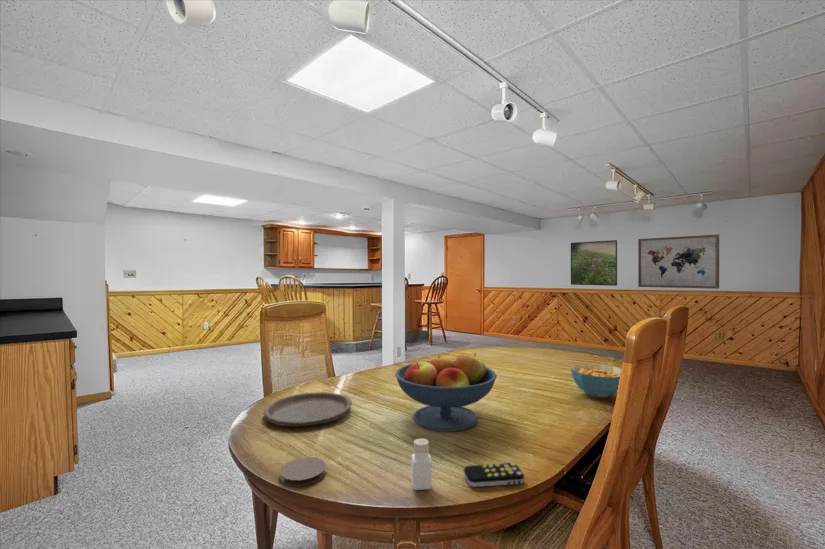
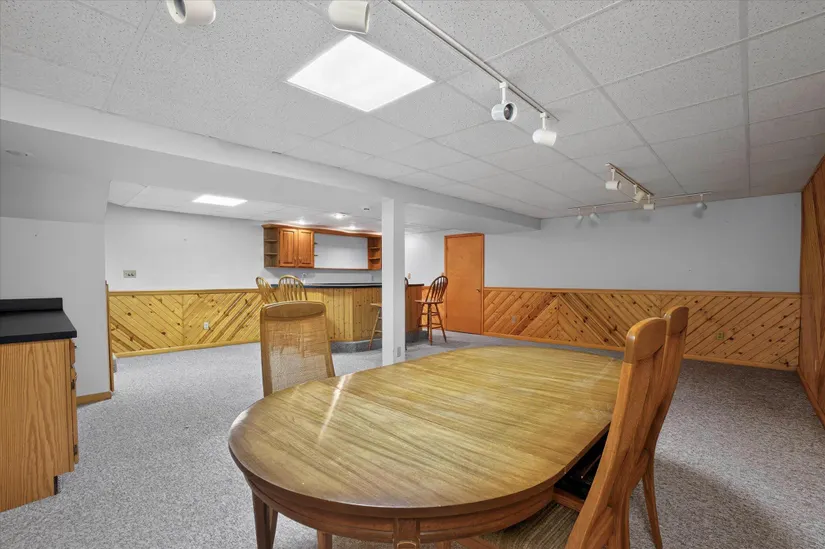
- wall art (676, 262)
- cereal bowl (598, 382)
- coaster (303, 470)
- remote control (493, 474)
- plate (309, 408)
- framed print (593, 263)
- pepper shaker (421, 463)
- fruit bowl (445, 387)
